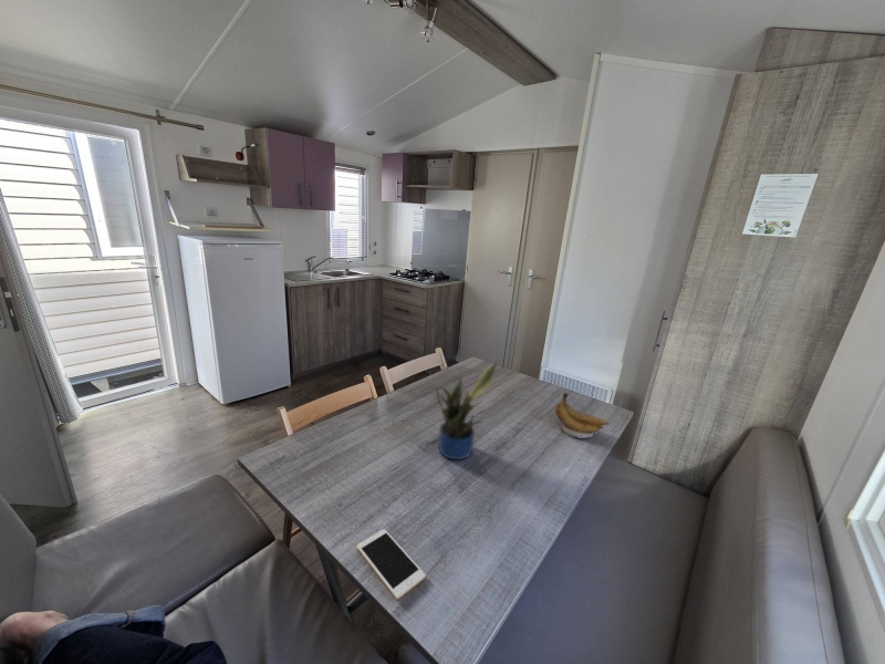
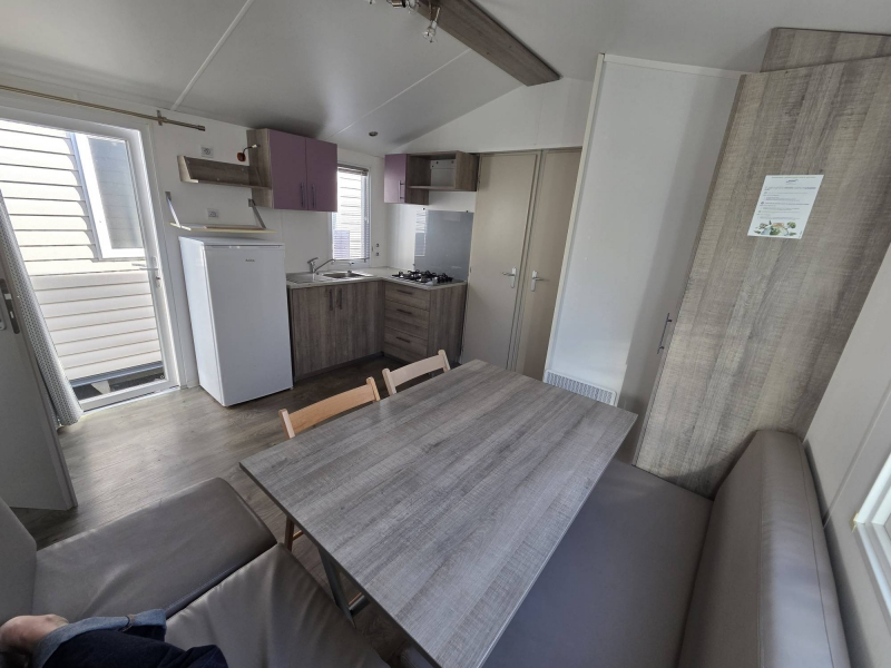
- cell phone (389, 560)
- potted plant (464, 405)
- banana (581, 415)
